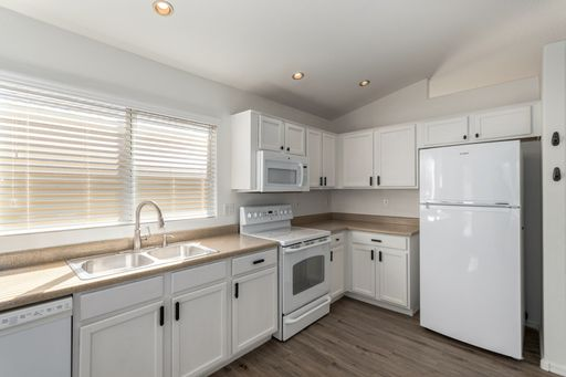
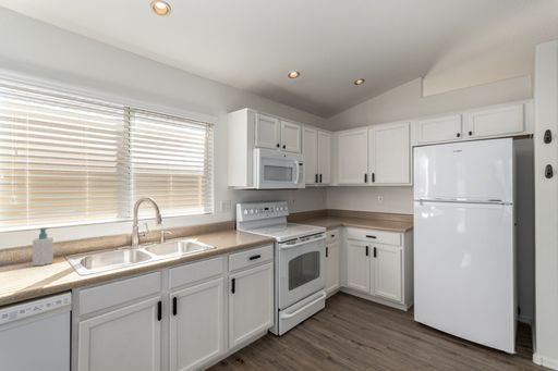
+ soap bottle (43, 246)
